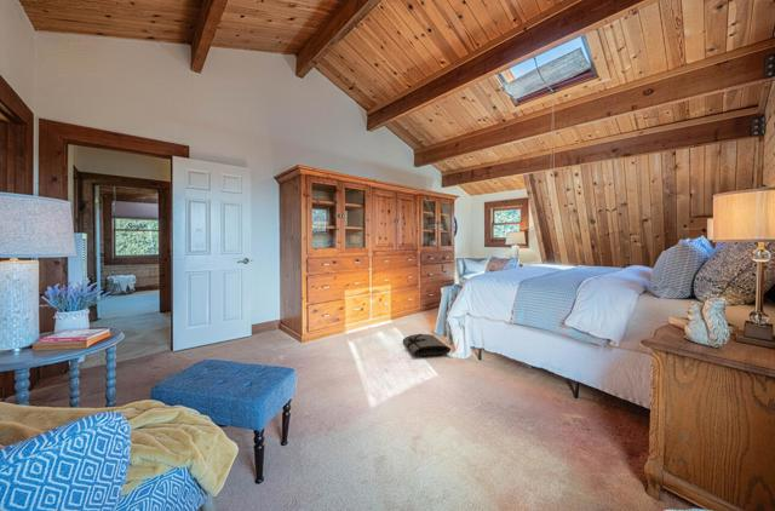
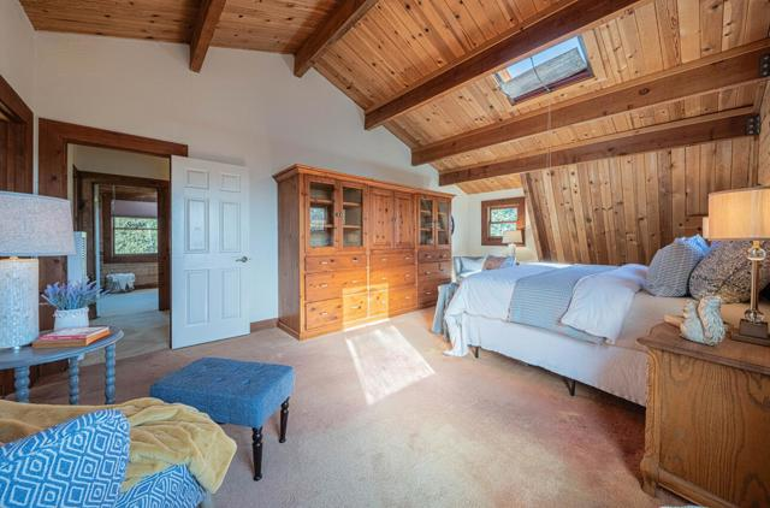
- tool roll (425, 340)
